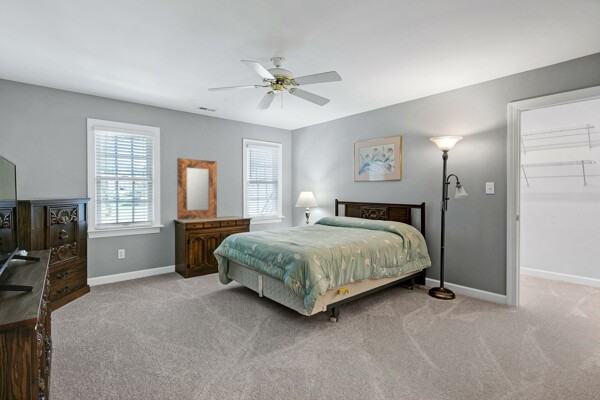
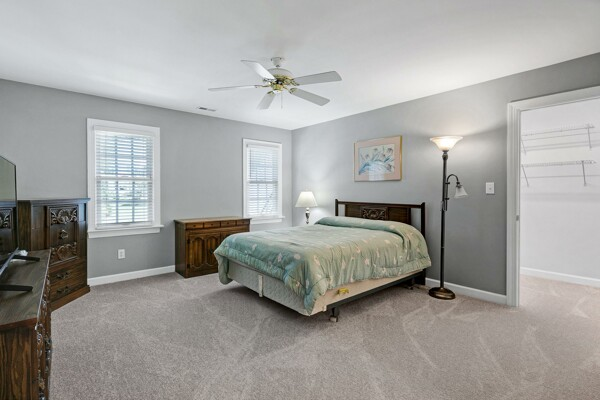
- home mirror (197, 189)
